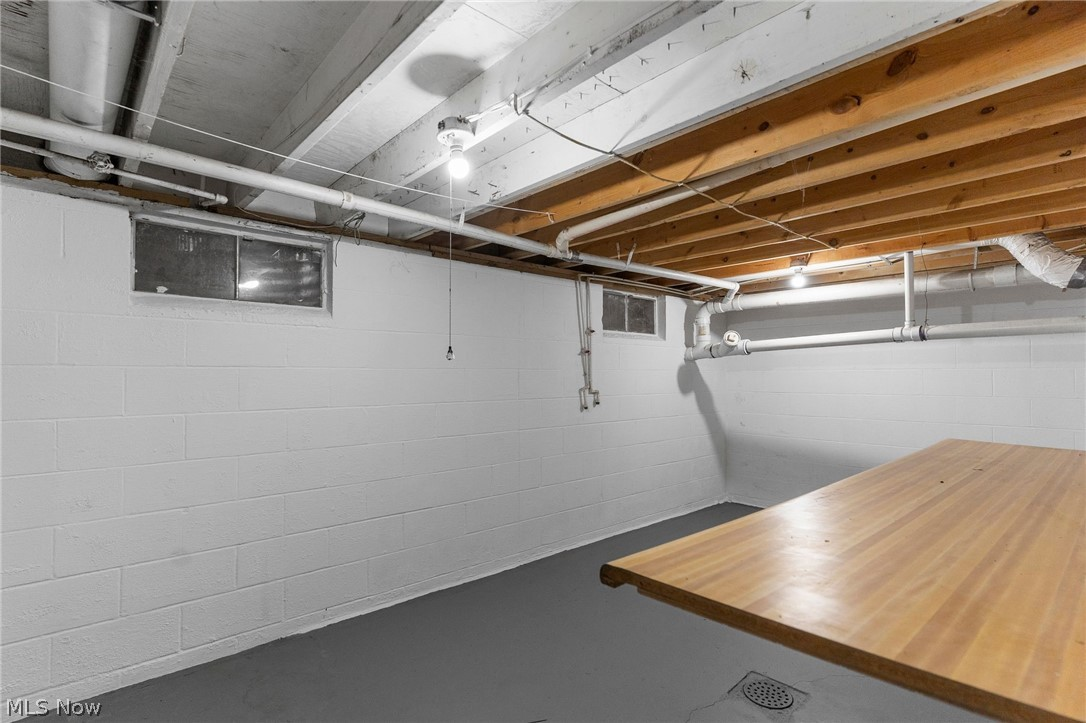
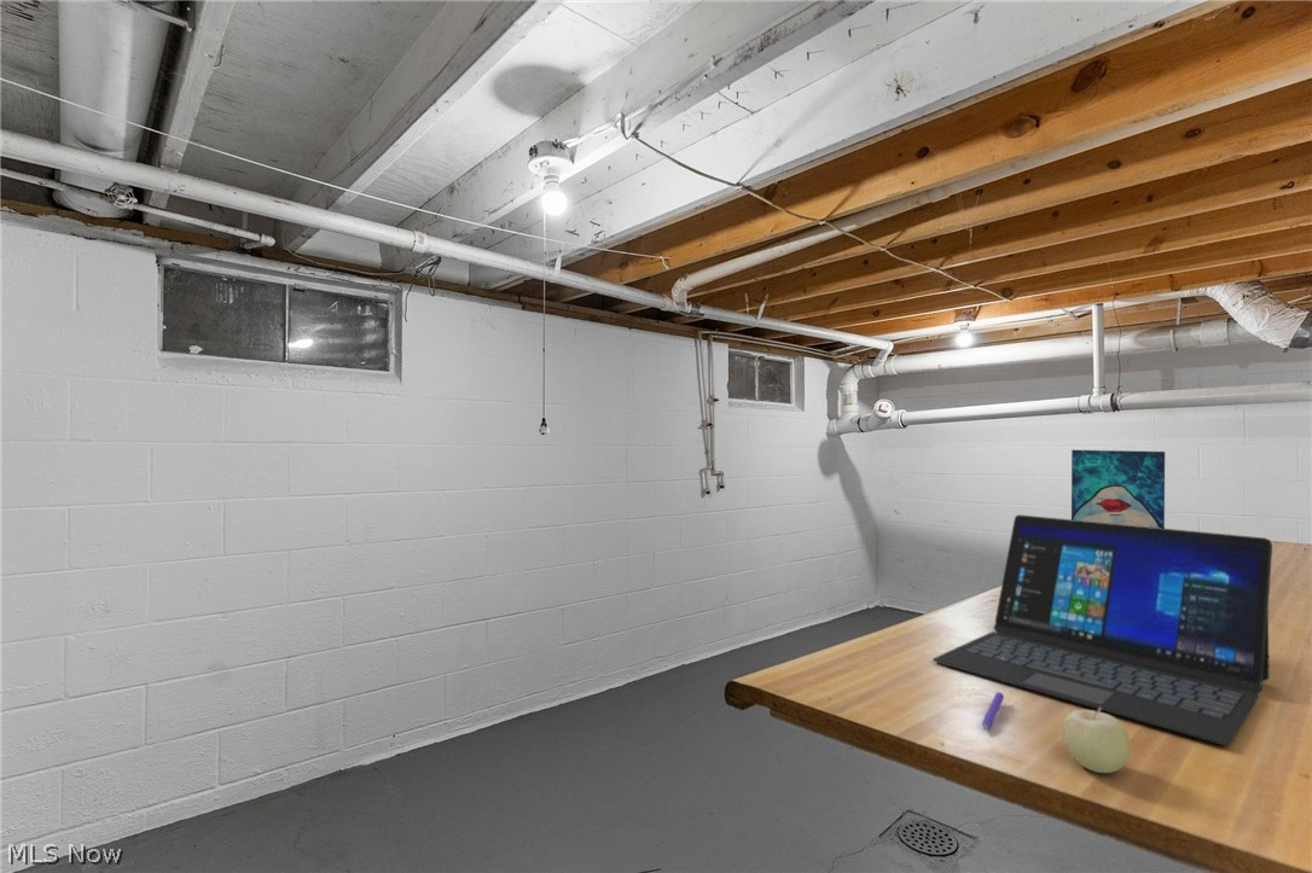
+ pen (992, 710)
+ laptop (1096, 601)
+ fruit (1095, 735)
+ wall art (1115, 497)
